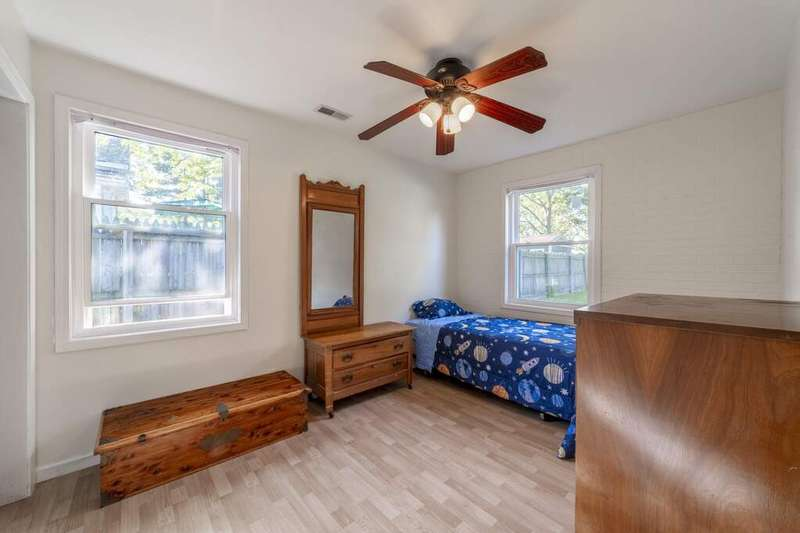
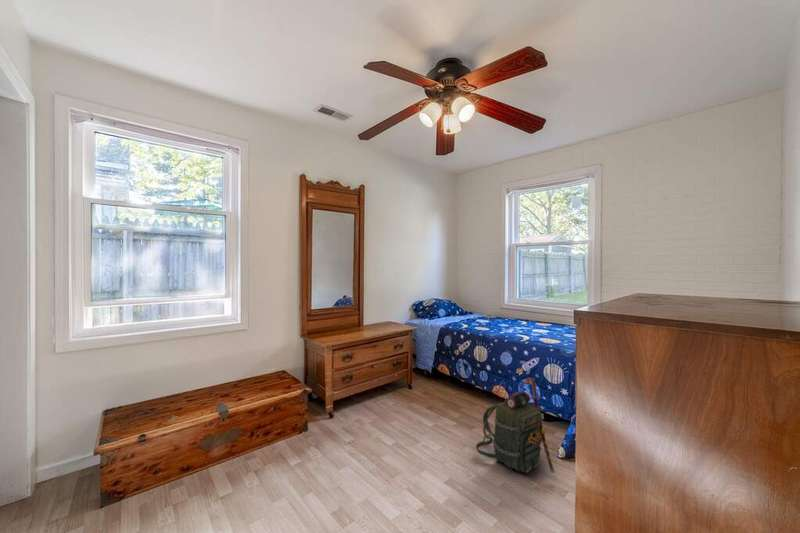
+ backpack (516, 418)
